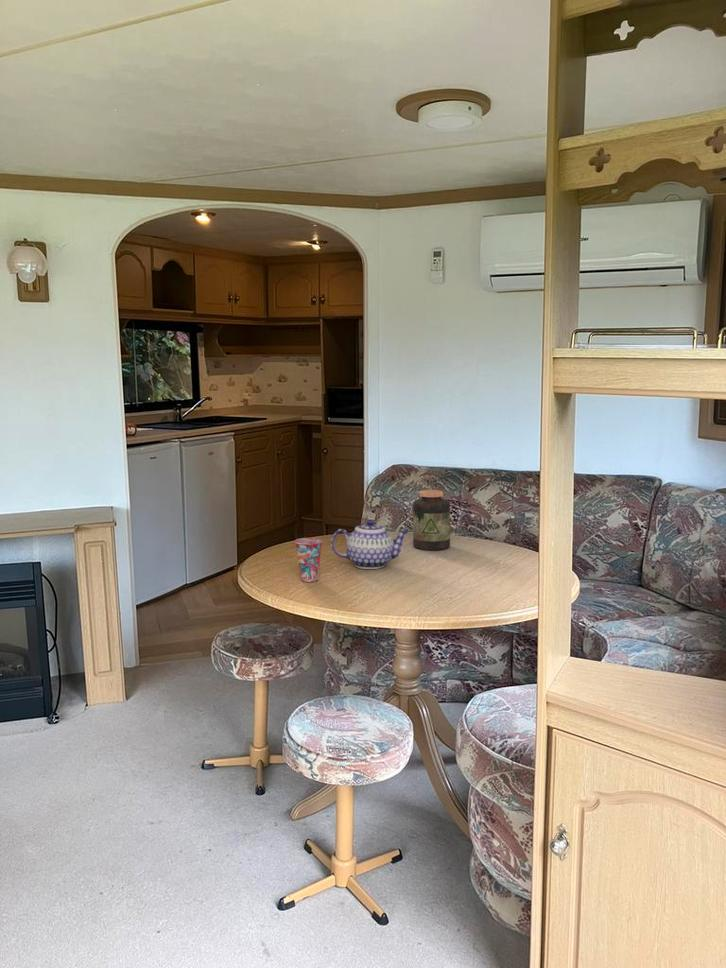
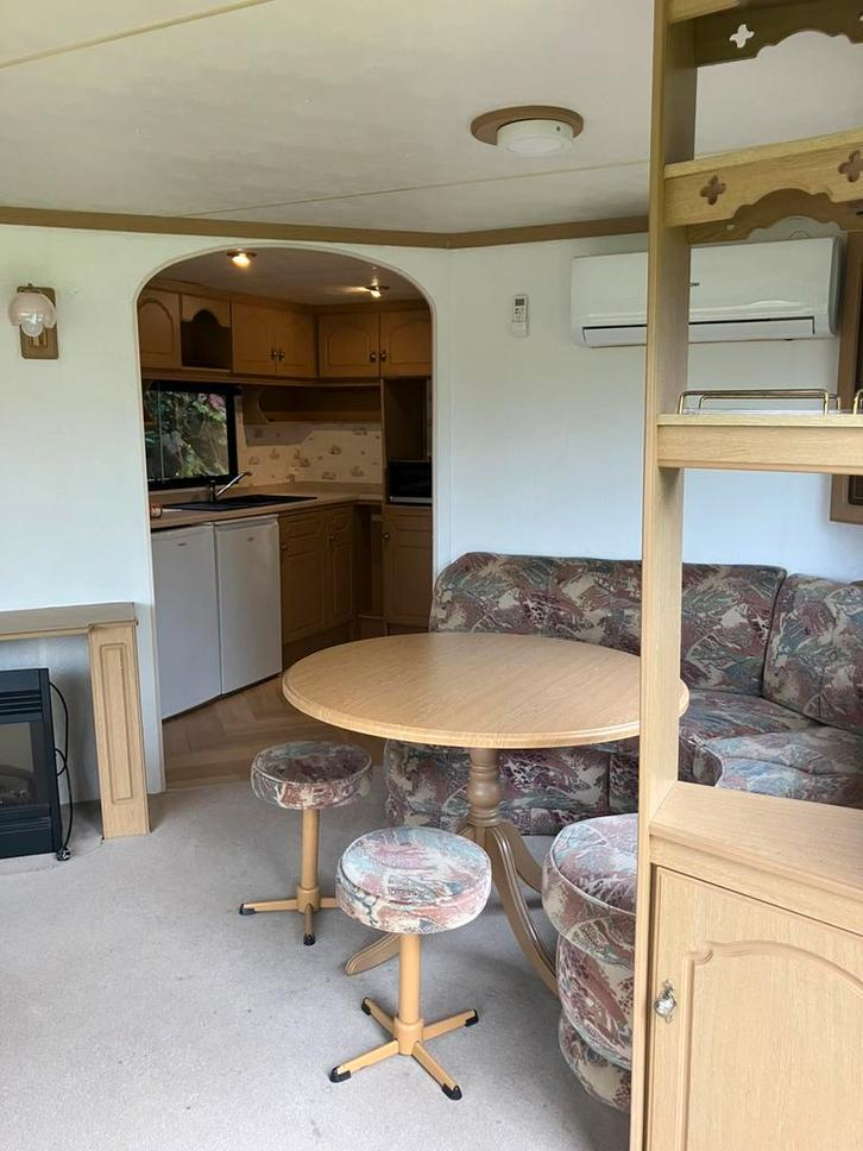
- cup (310, 560)
- teapot (370, 542)
- jar (431, 518)
